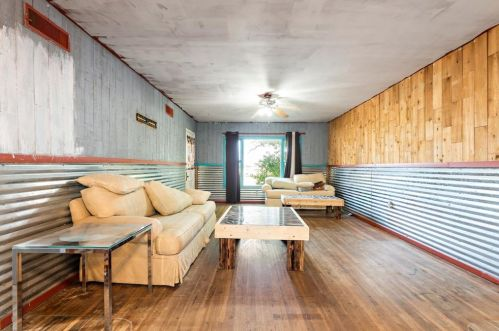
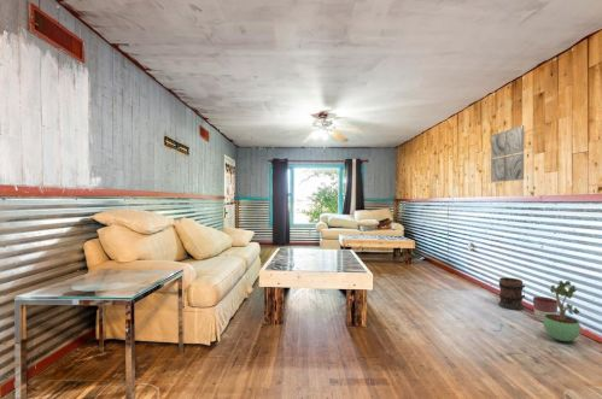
+ potted plant (560, 310)
+ planter (544, 310)
+ wall art (505, 154)
+ wooden barrel (513, 293)
